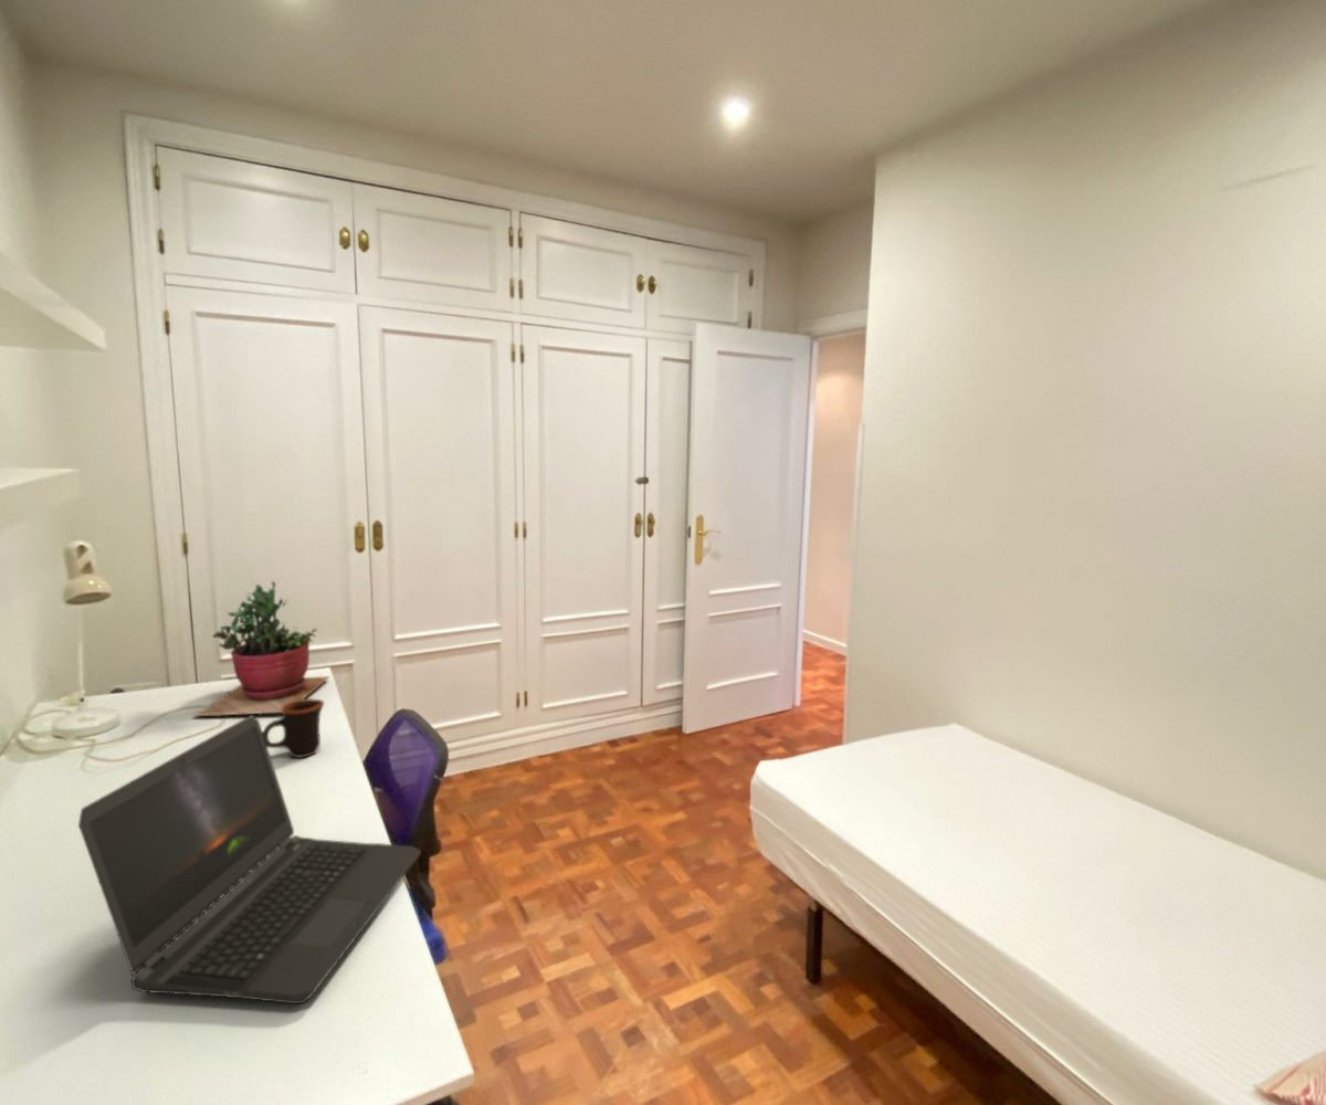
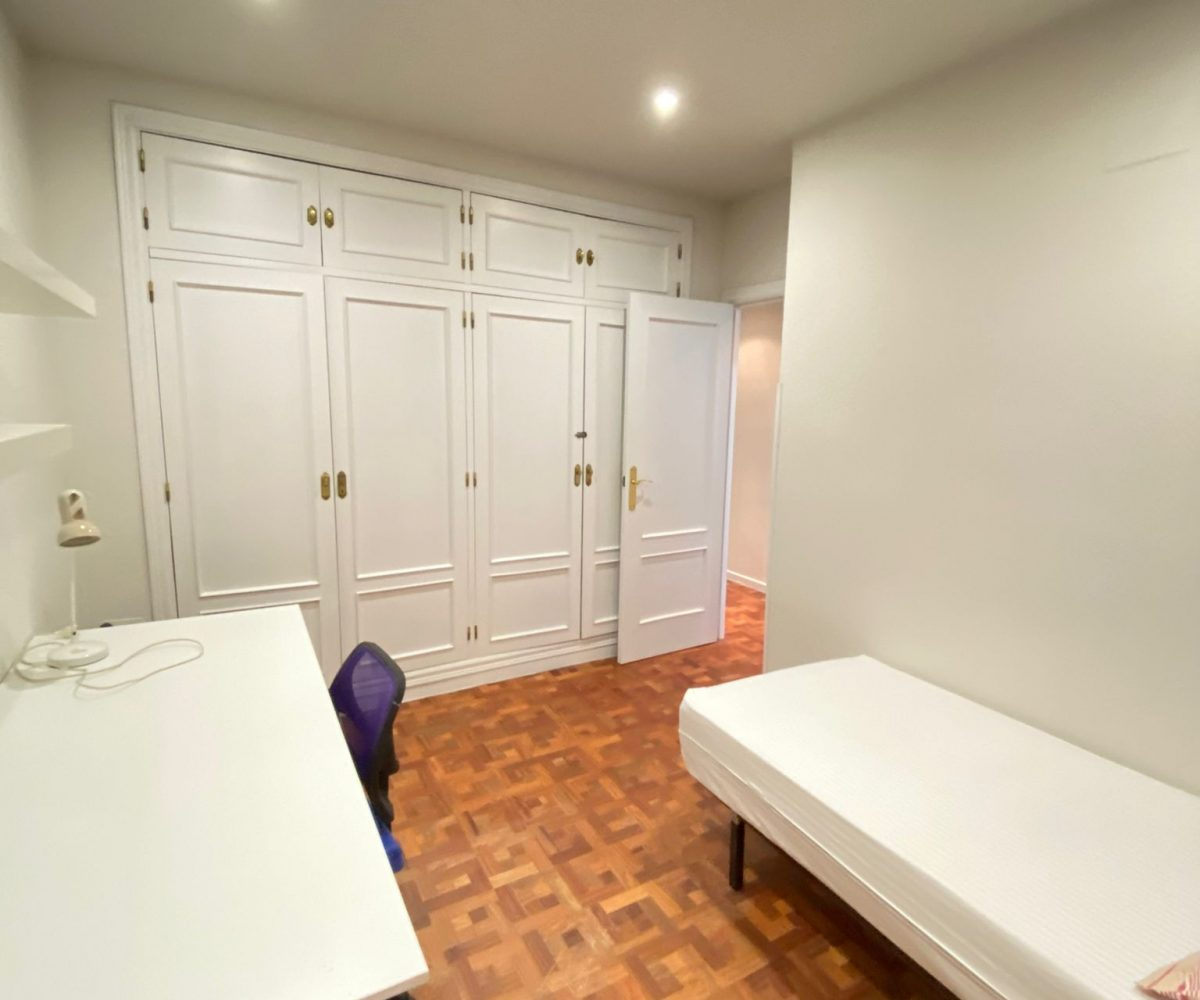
- laptop computer (277, 839)
- succulent plant (263, 639)
- mug (294, 729)
